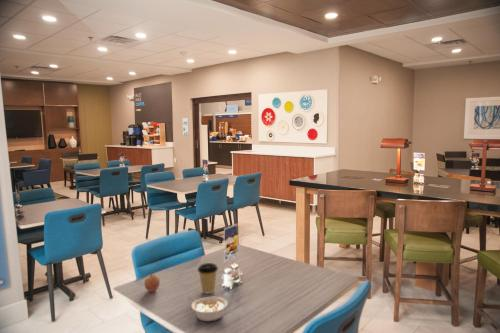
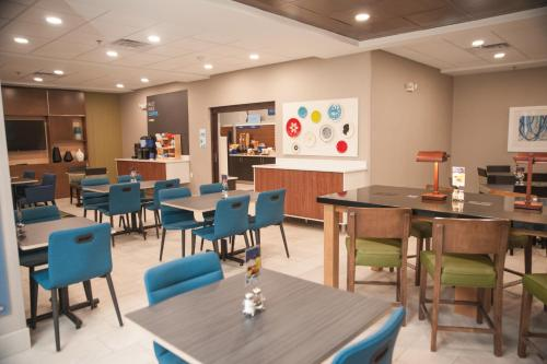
- legume (208, 308)
- coffee cup (208, 278)
- fruit (152, 281)
